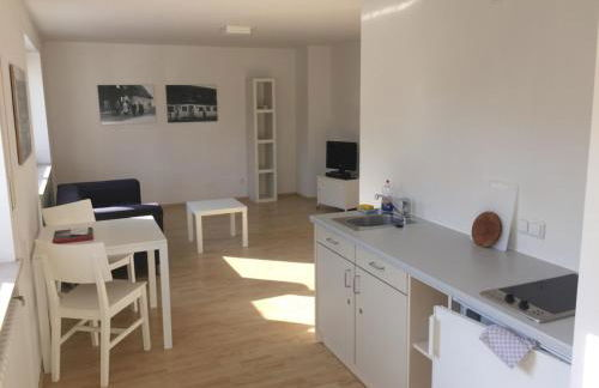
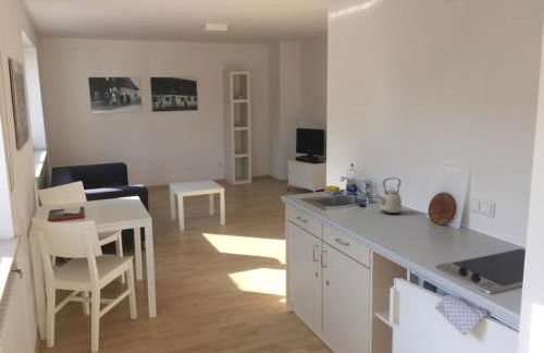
+ kettle (387, 195)
